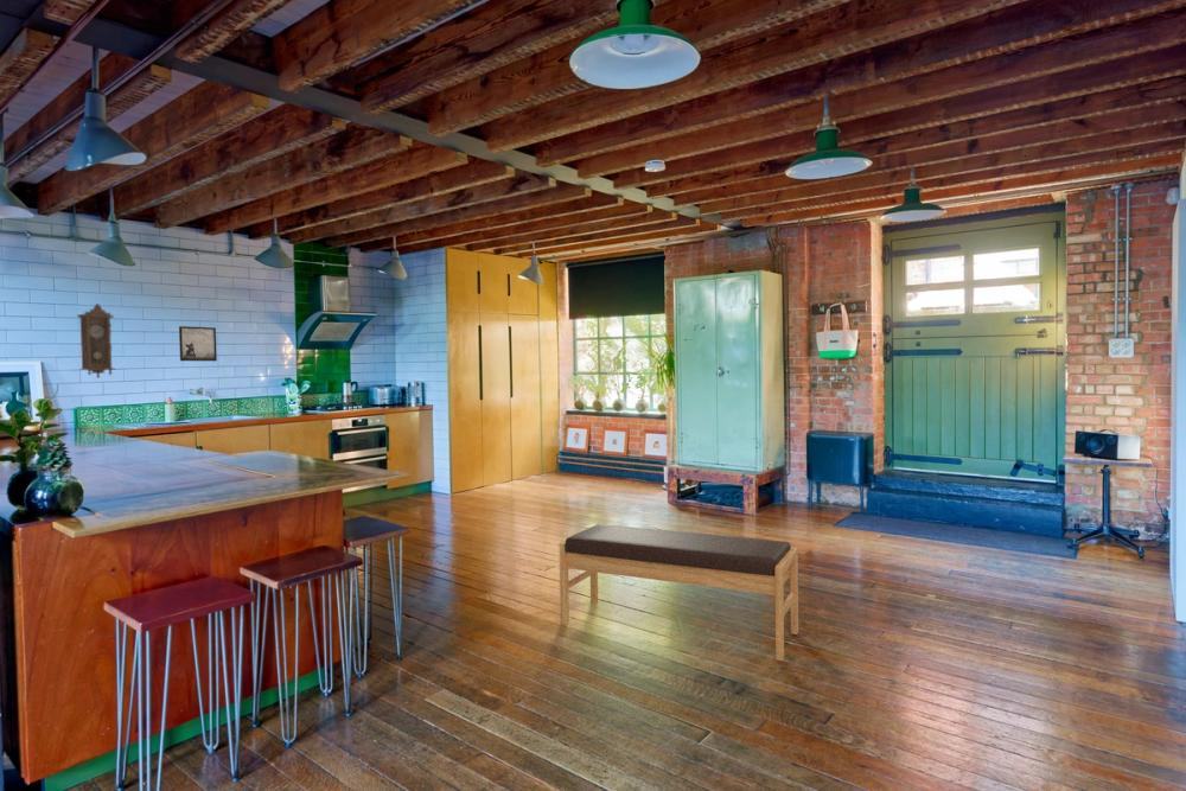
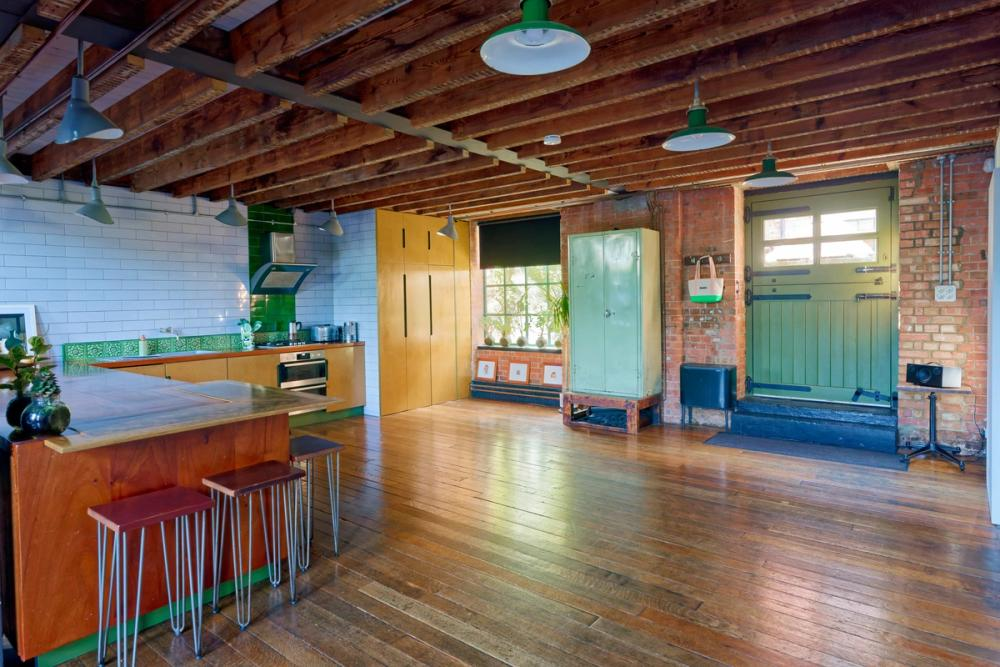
- bench (675, 581)
- pendulum clock (96, 340)
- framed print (198, 344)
